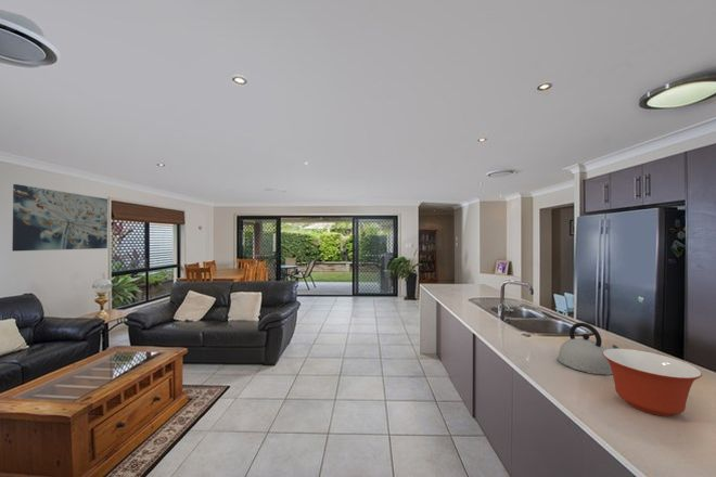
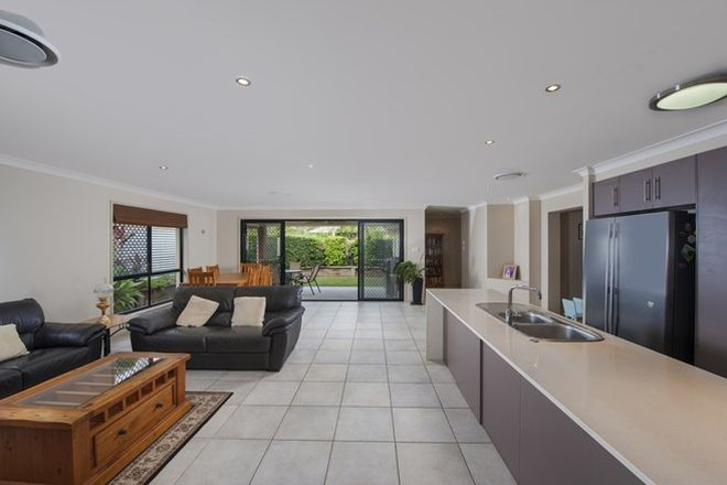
- mixing bowl (648, 383)
- kettle (588, 344)
- wall art (66, 220)
